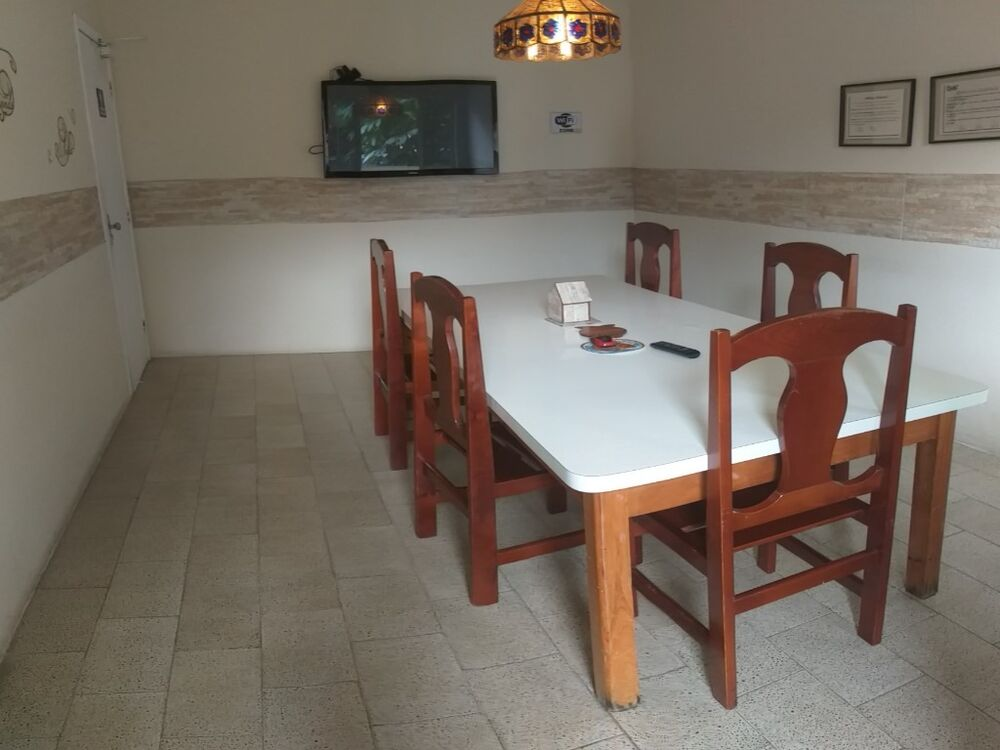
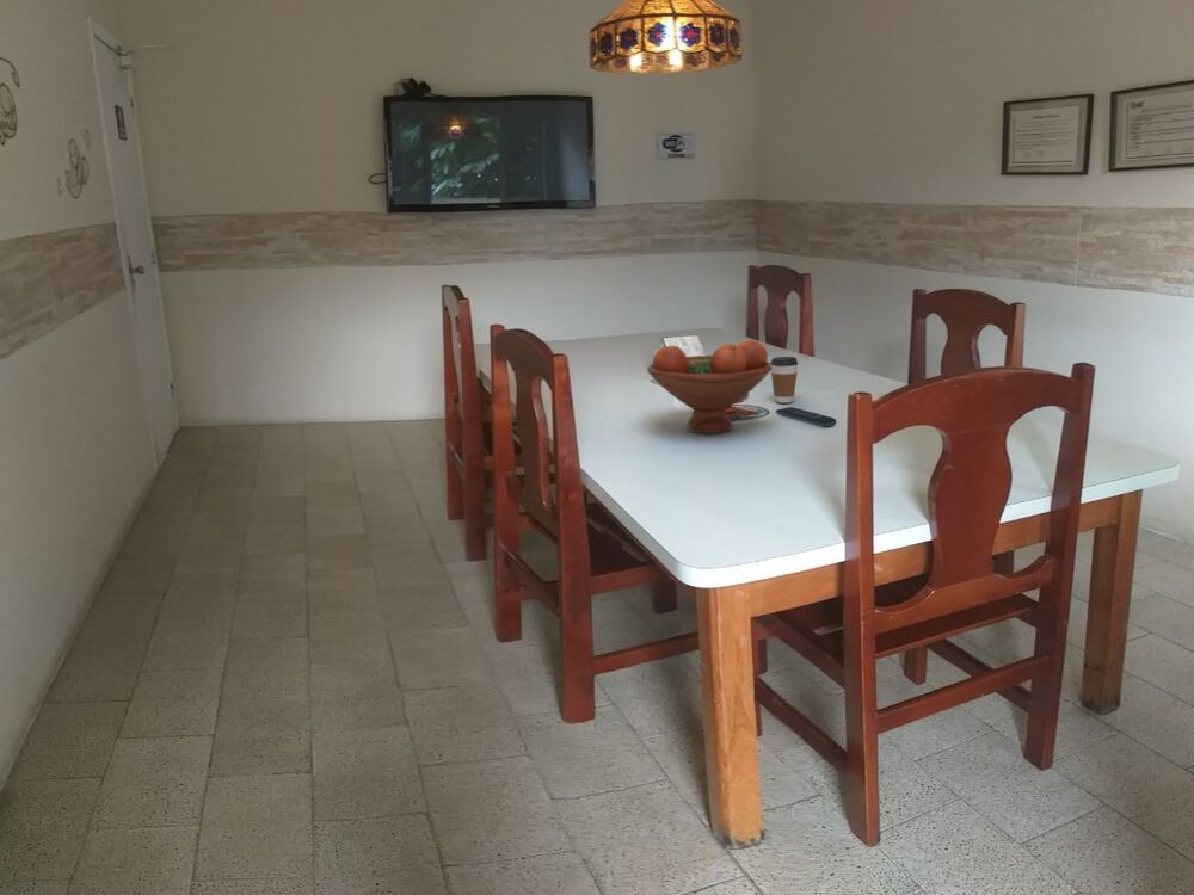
+ fruit bowl (709, 384)
+ coffee cup (783, 379)
